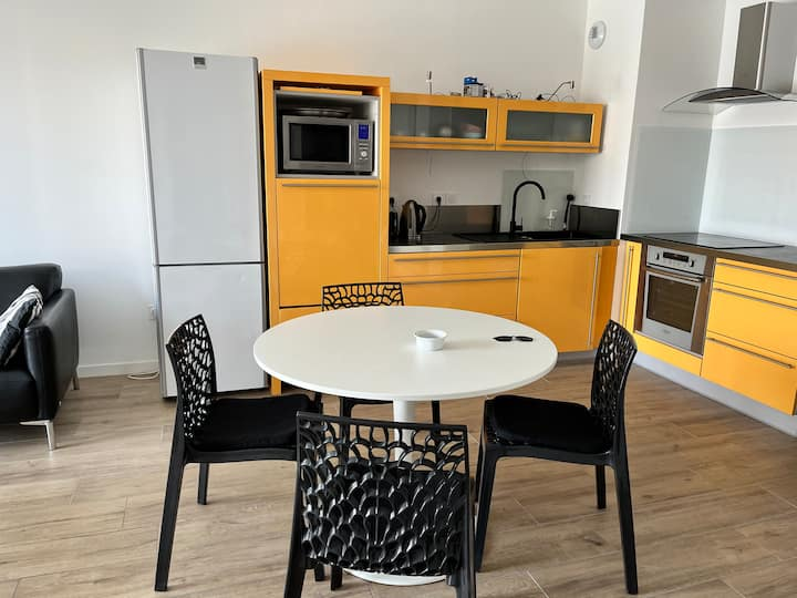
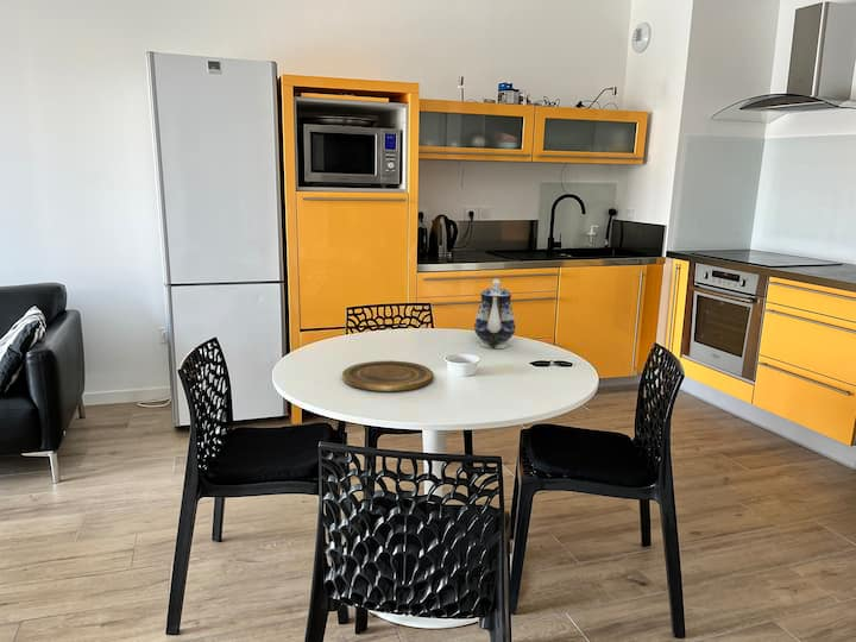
+ plate (388, 374)
+ teapot (495, 311)
